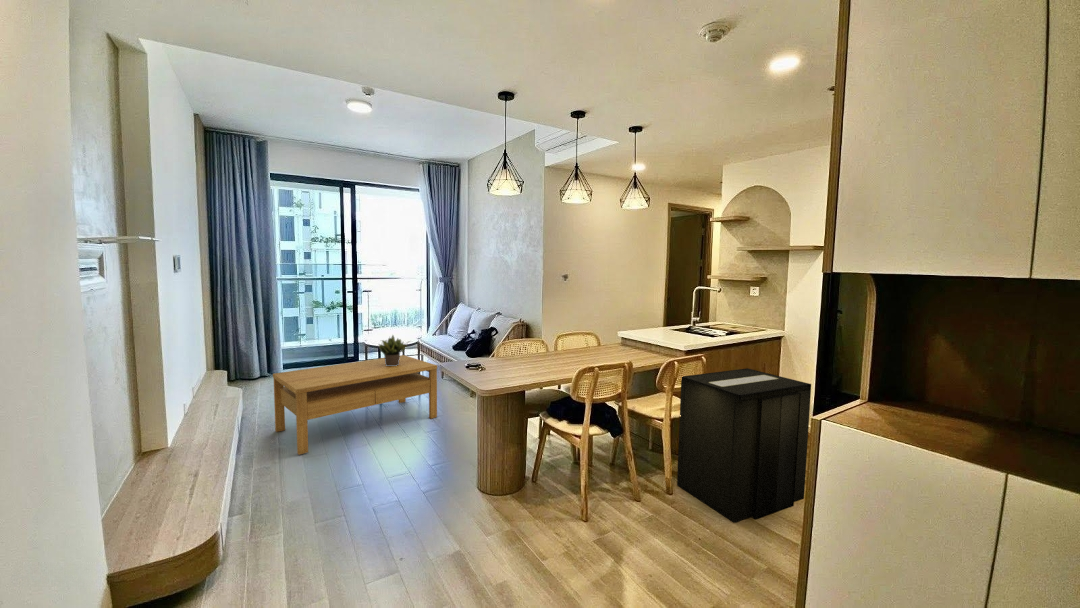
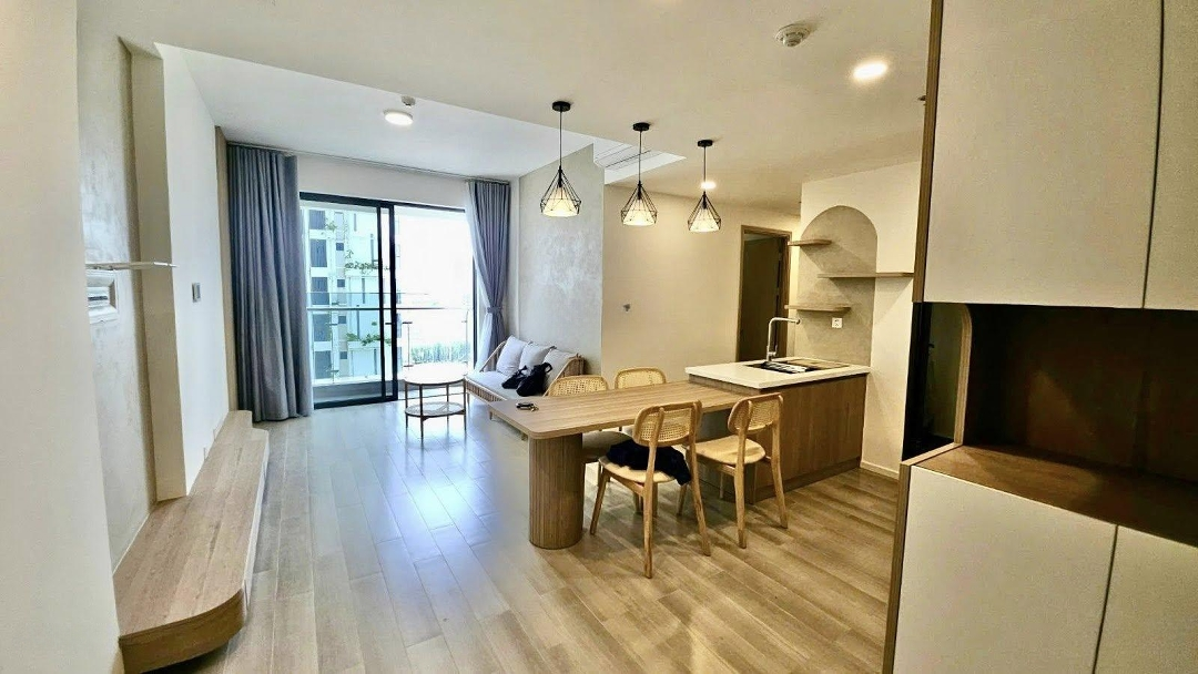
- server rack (743, 437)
- coffee table (359, 396)
- potted plant (396, 349)
